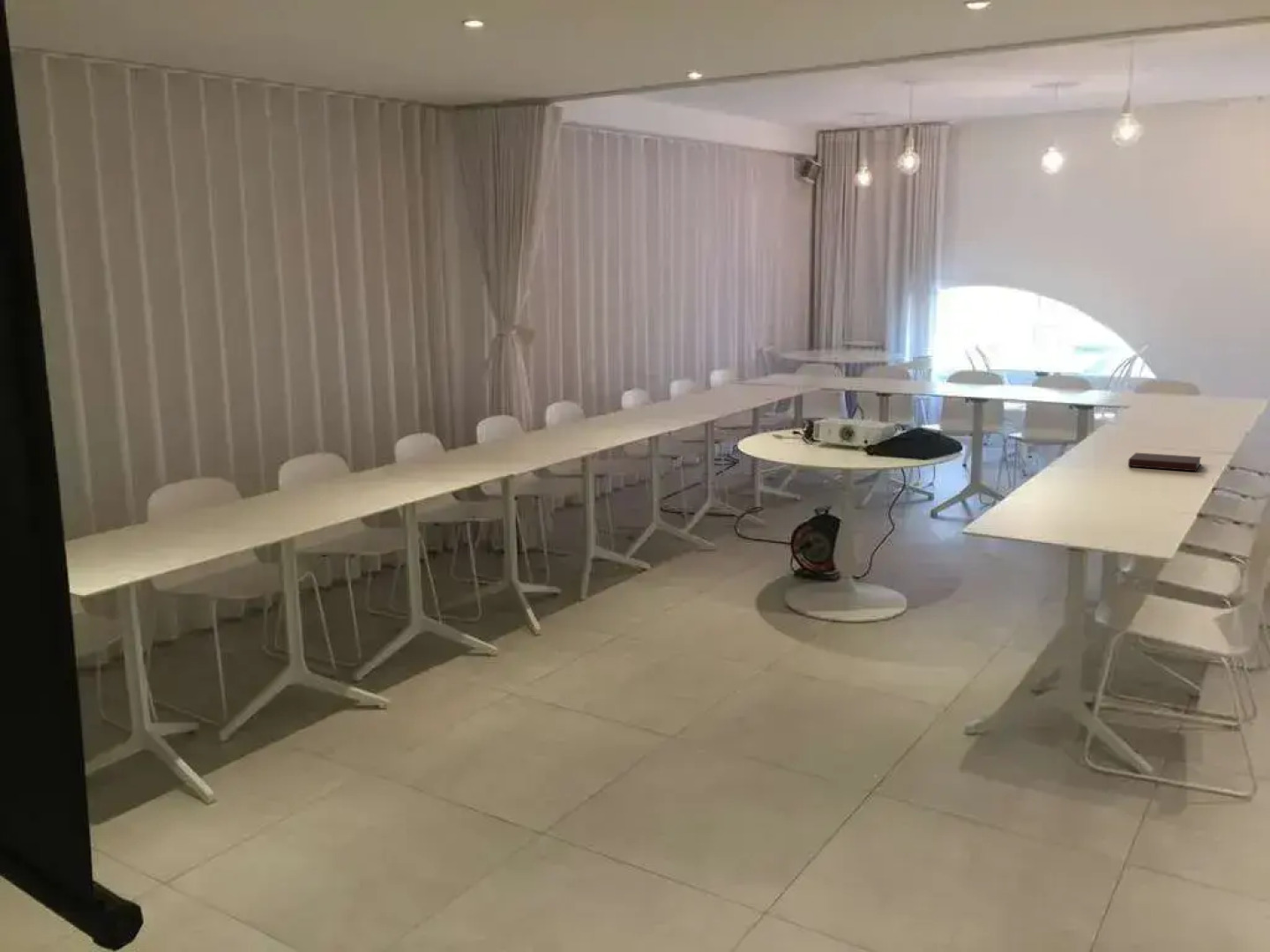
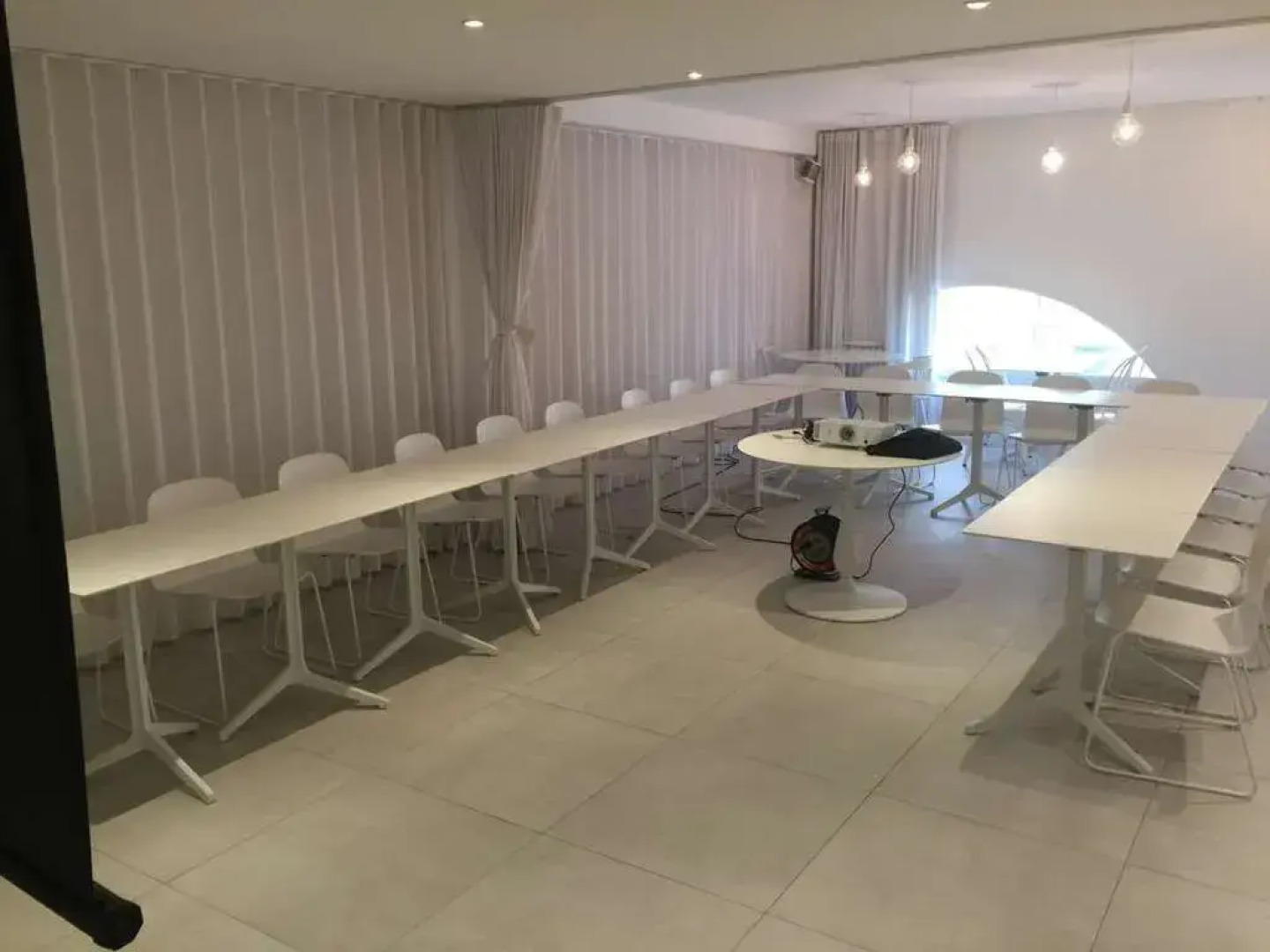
- notebook (1164, 461)
